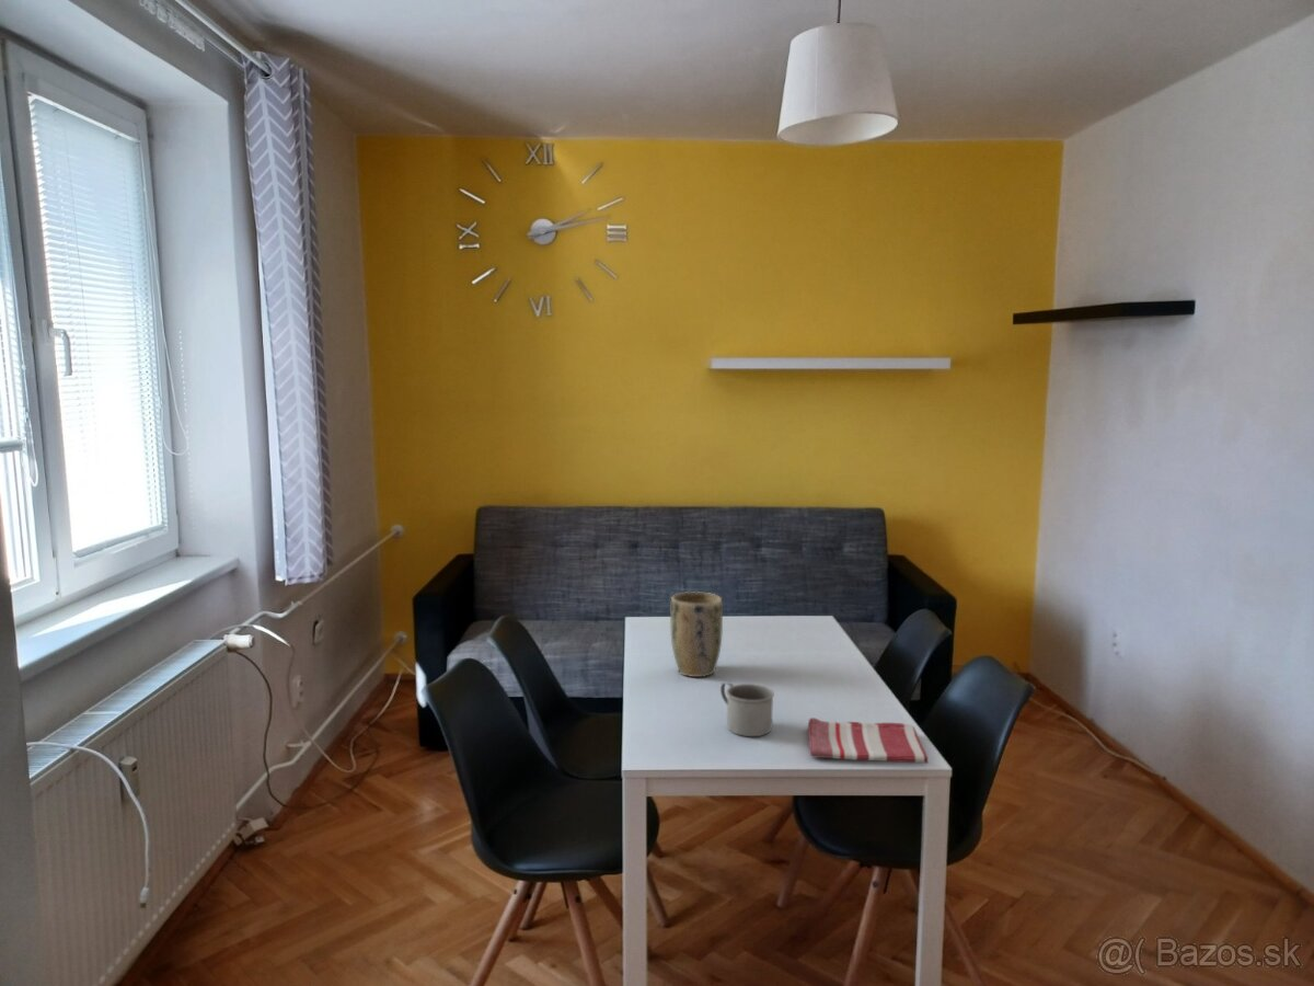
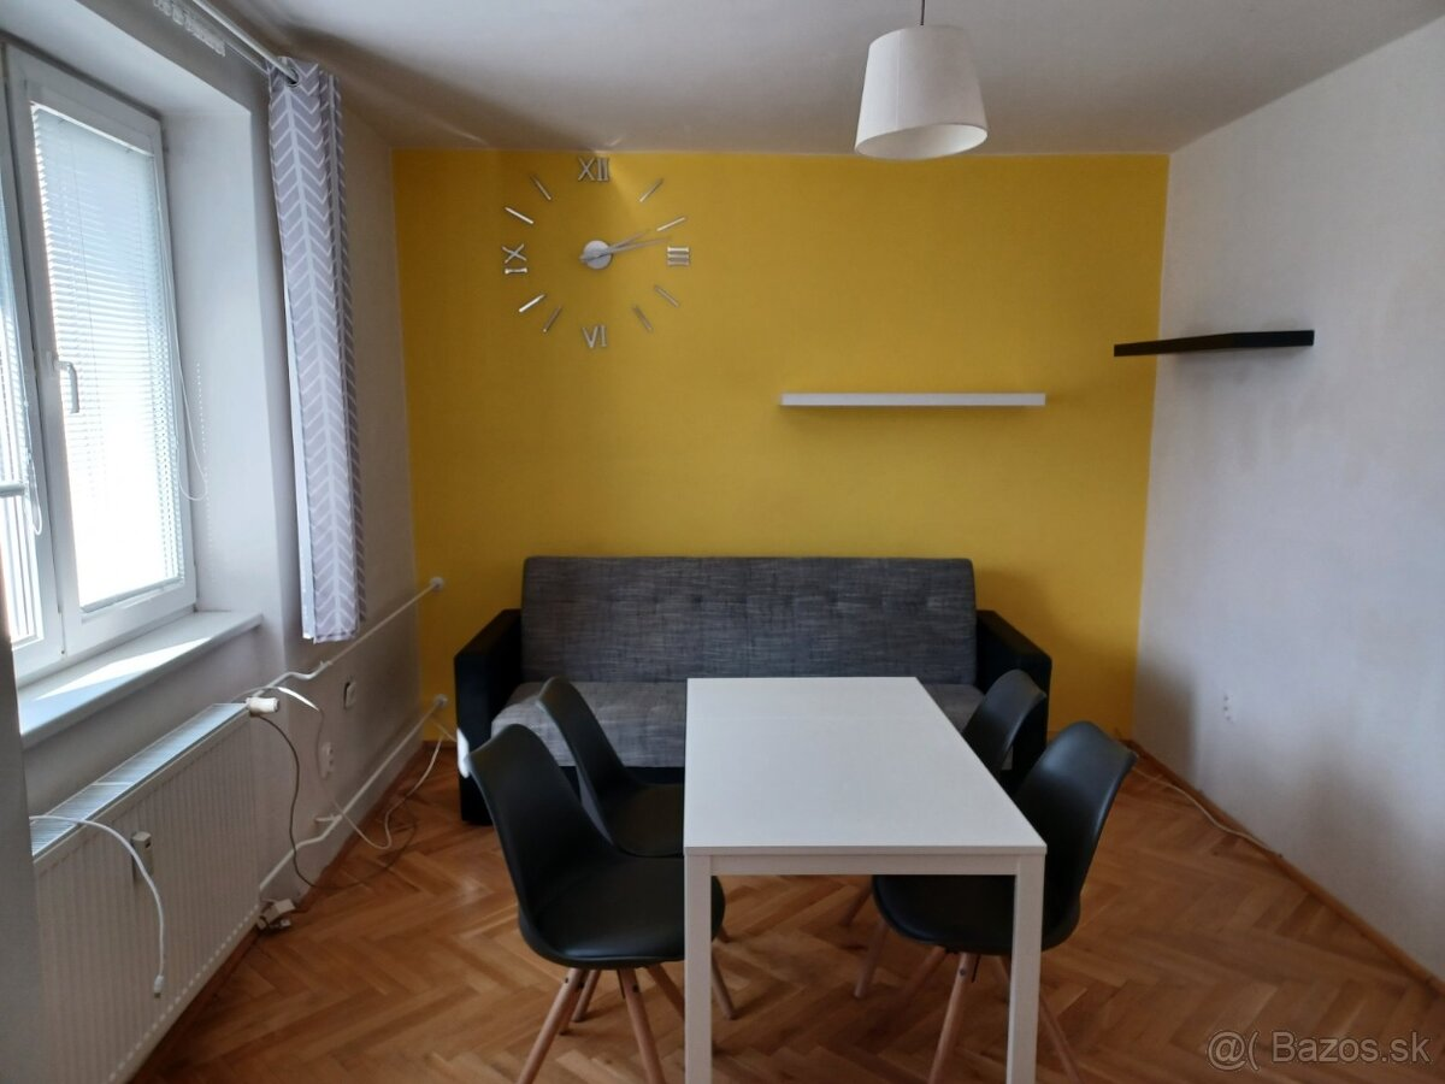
- plant pot (695, 634)
- mug (746, 708)
- dish towel (864, 740)
